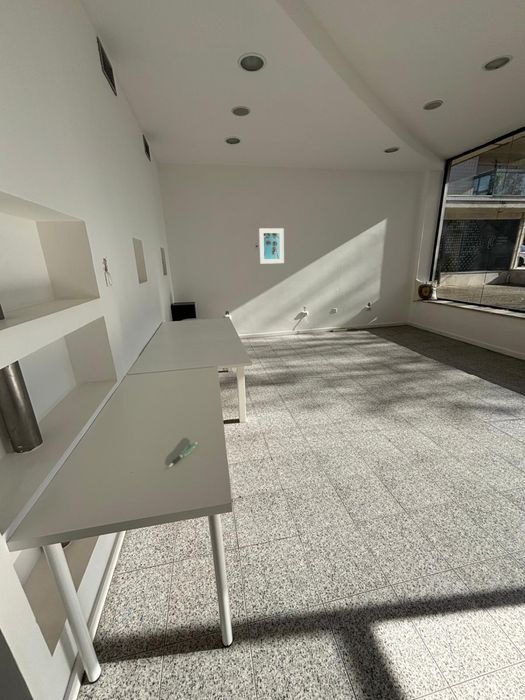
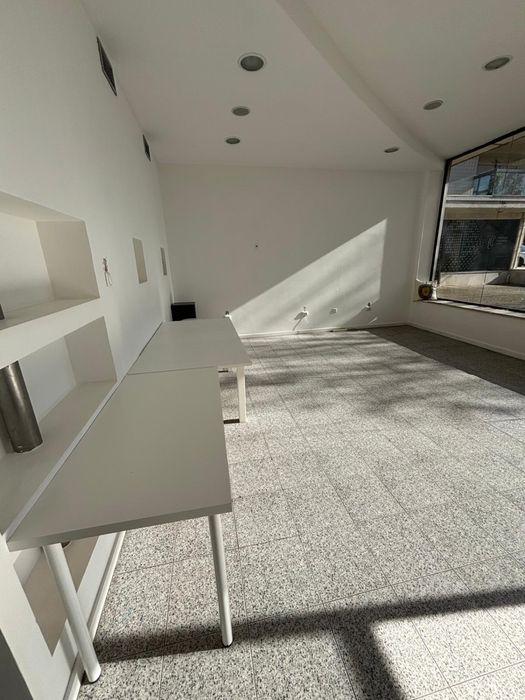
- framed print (271, 246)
- pen (184, 453)
